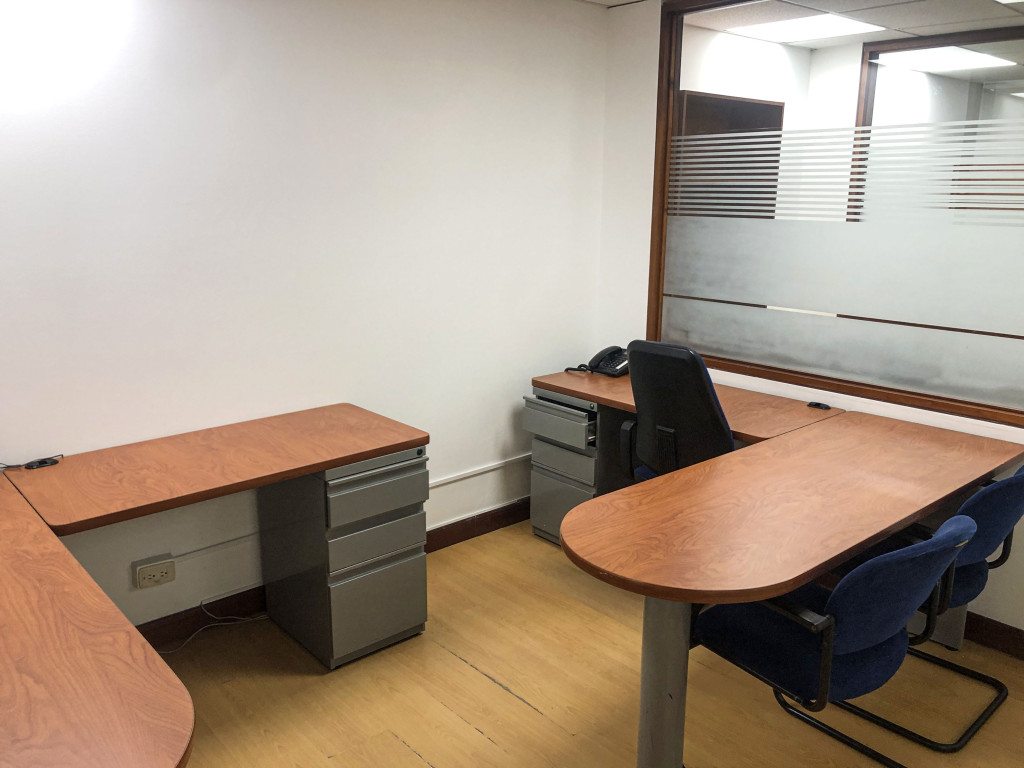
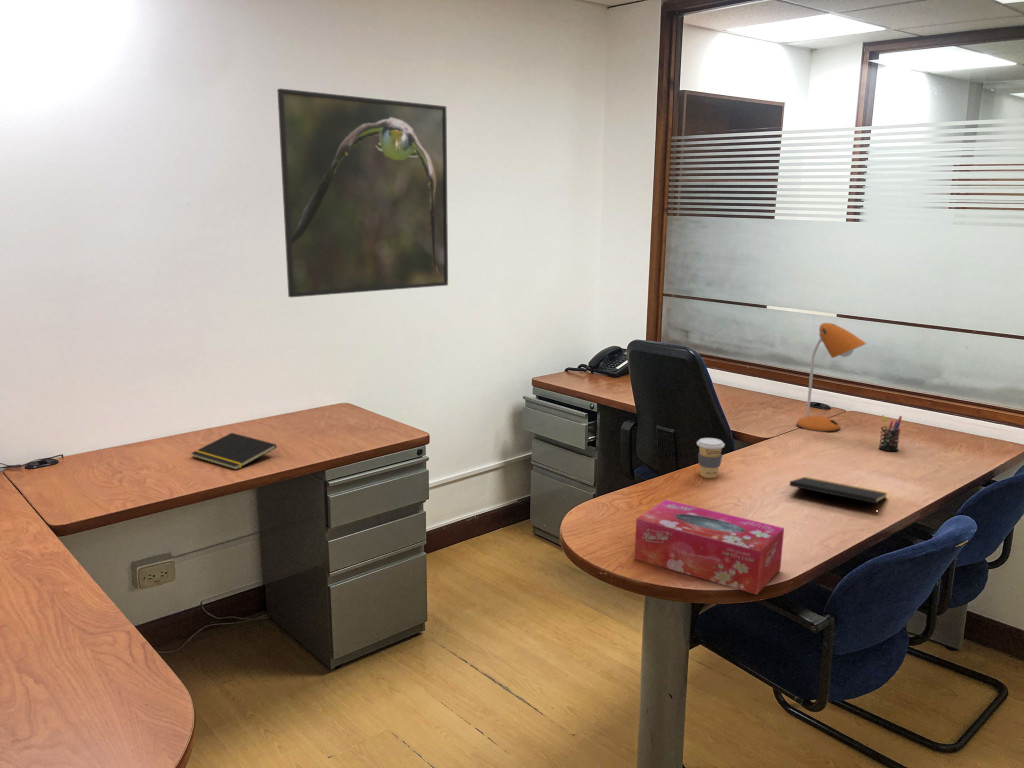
+ notepad (838, 489)
+ pen holder (892, 431)
+ notepad (234, 450)
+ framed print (371, 197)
+ coffee cup (709, 458)
+ desk lamp (812, 376)
+ tissue box (707, 543)
